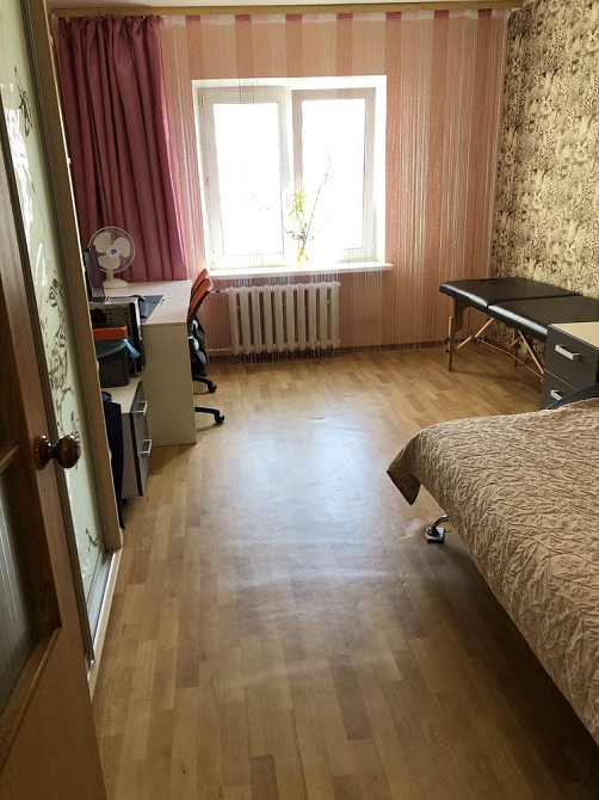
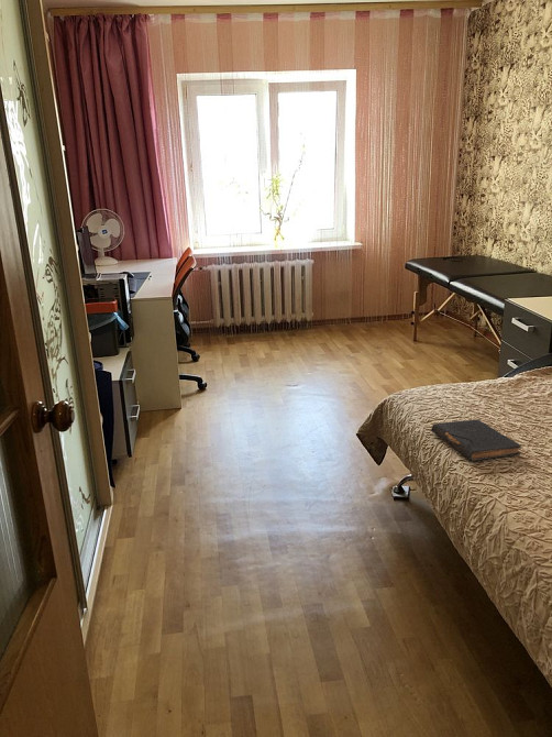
+ book (474, 438)
